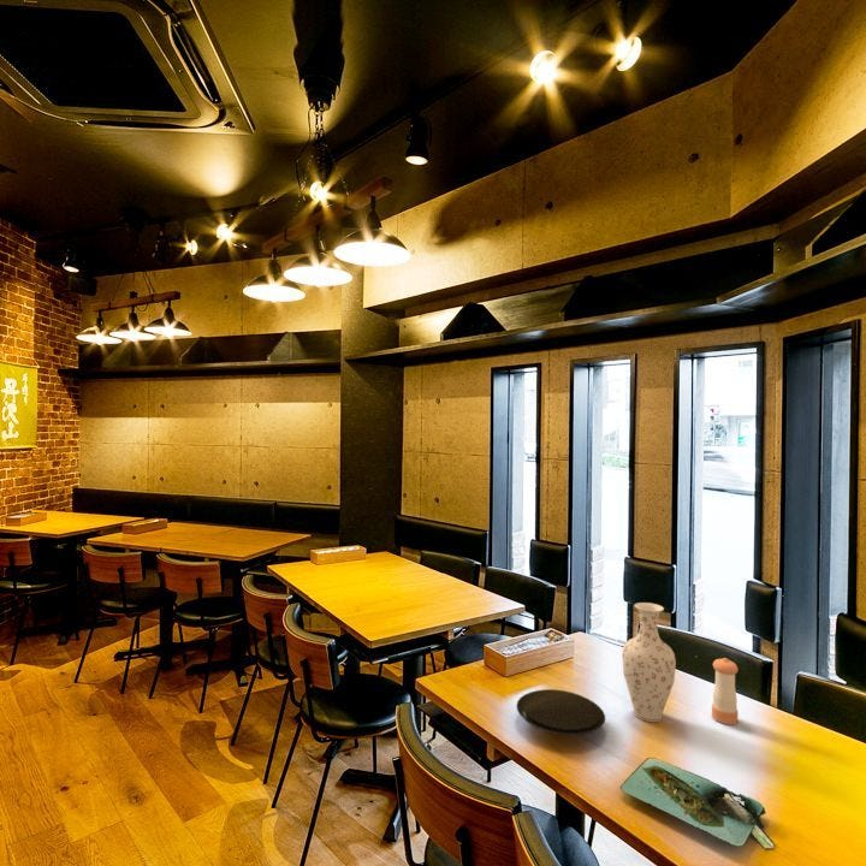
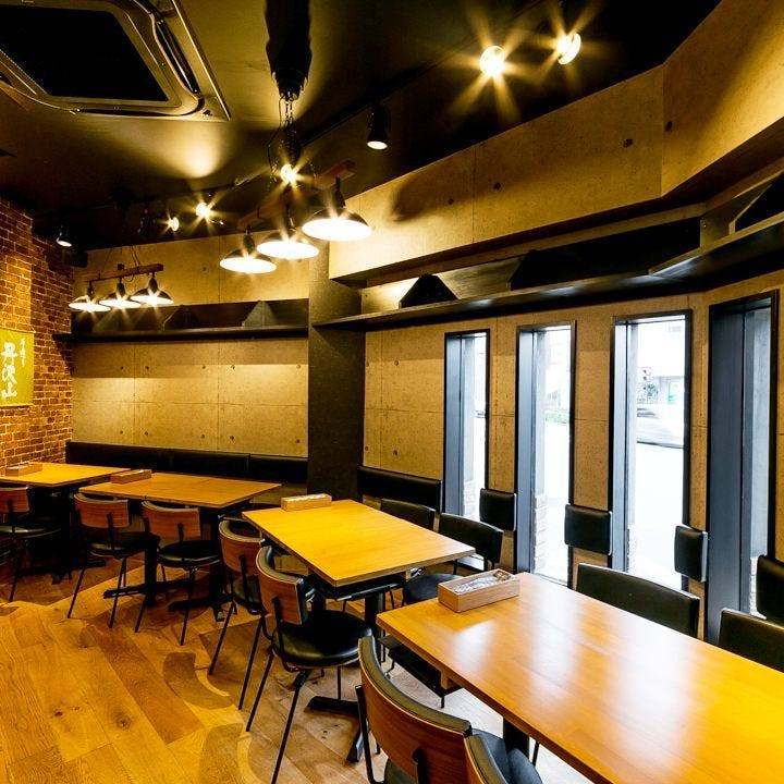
- plate (559, 716)
- platter (698, 800)
- pepper shaker (724, 688)
- vase (648, 660)
